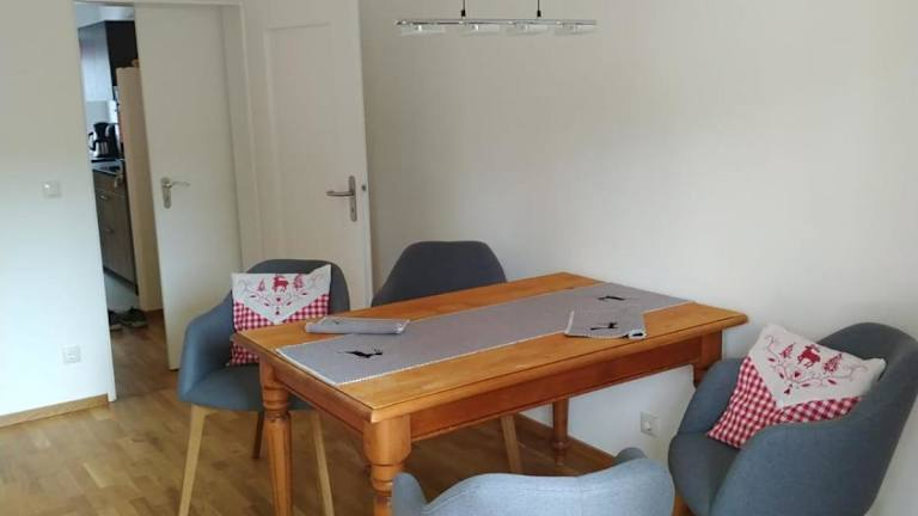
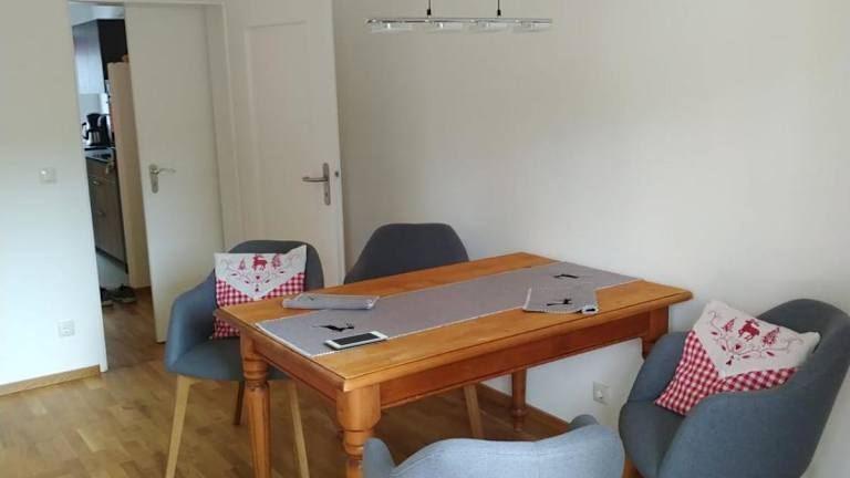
+ cell phone (356, 340)
